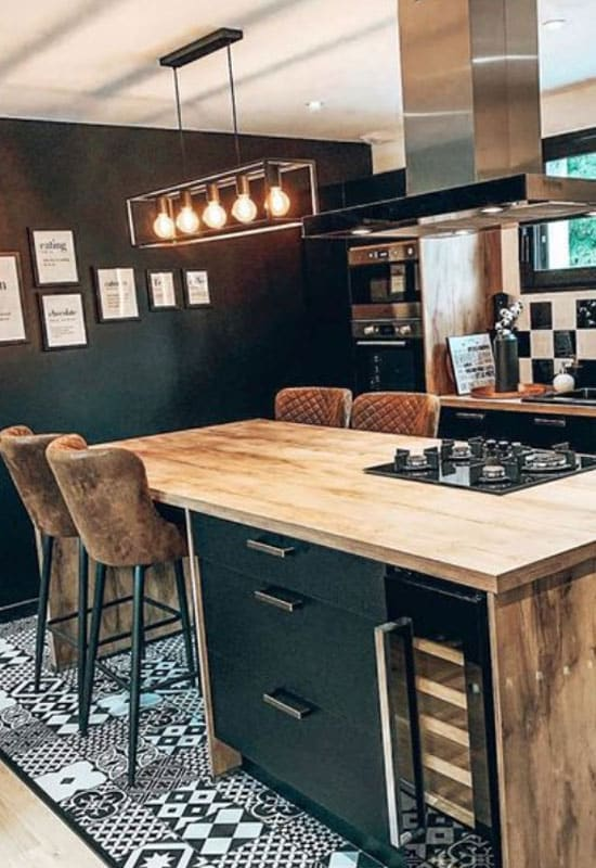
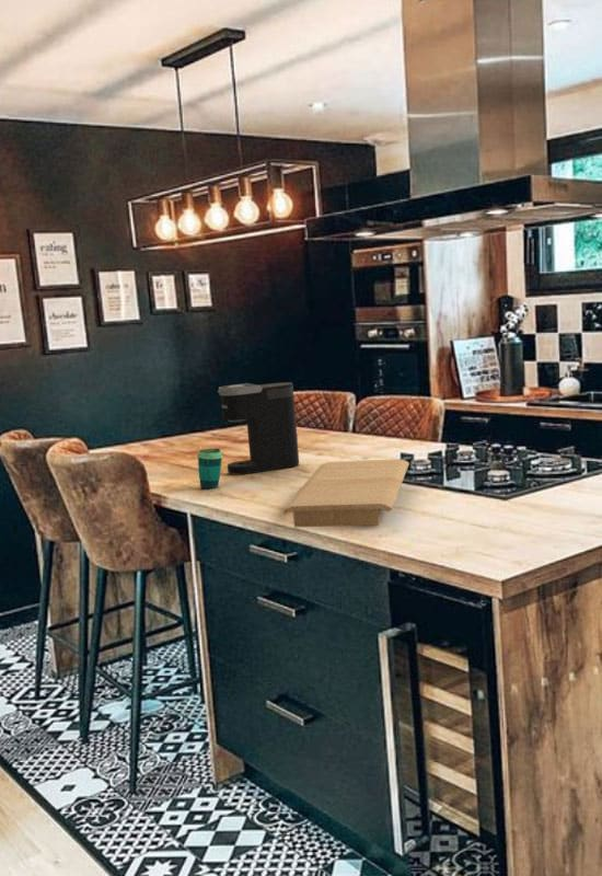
+ cup (210, 468)
+ cutting board (351, 491)
+ coffee maker (259, 426)
